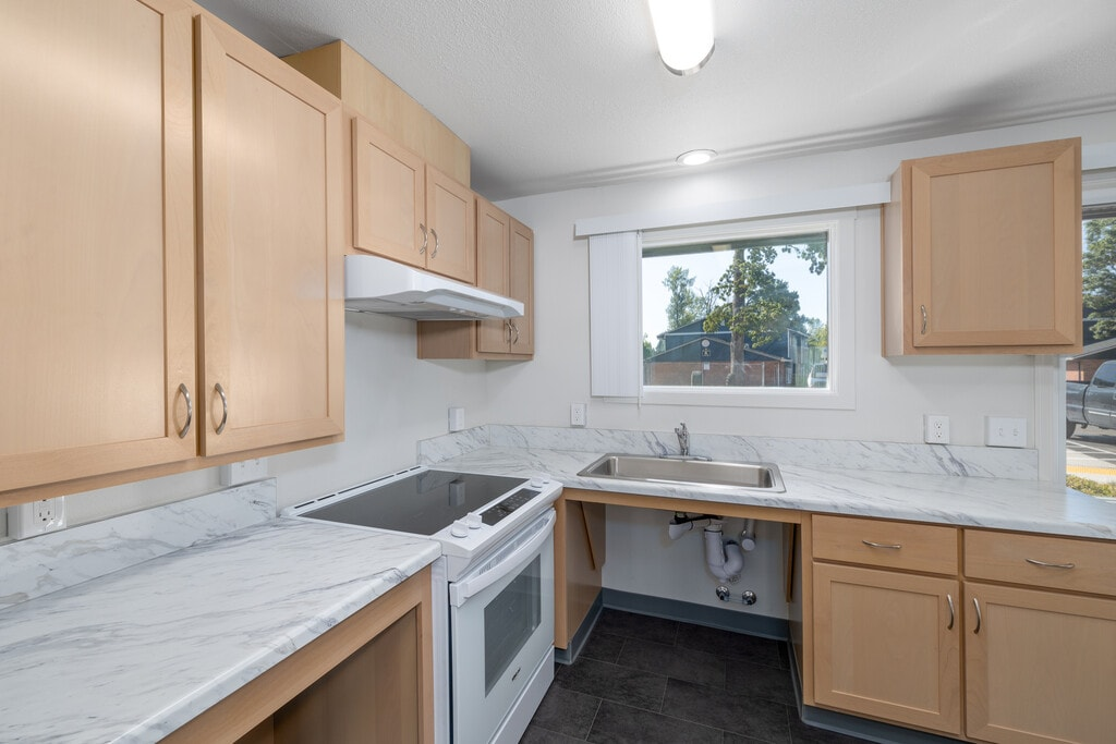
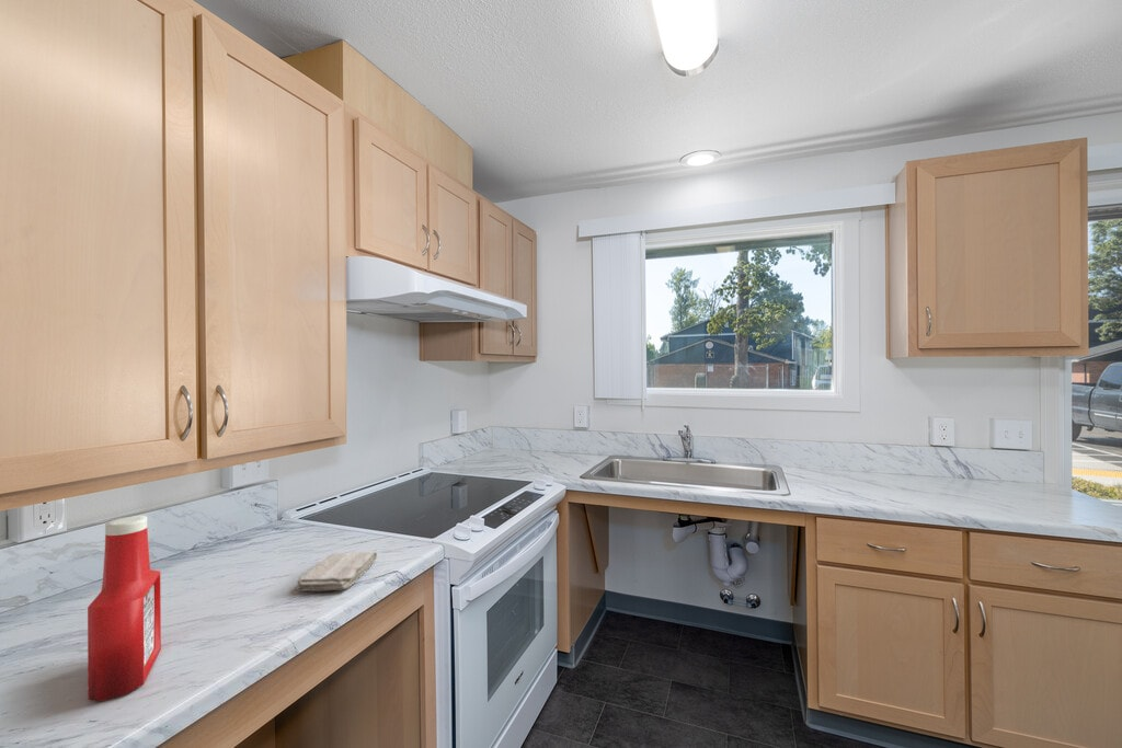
+ soap bottle (127, 596)
+ washcloth (339, 568)
